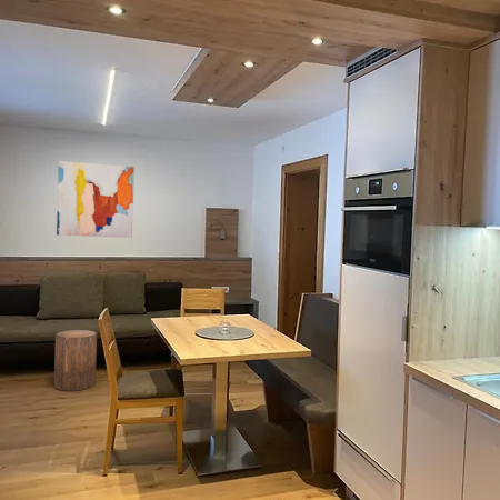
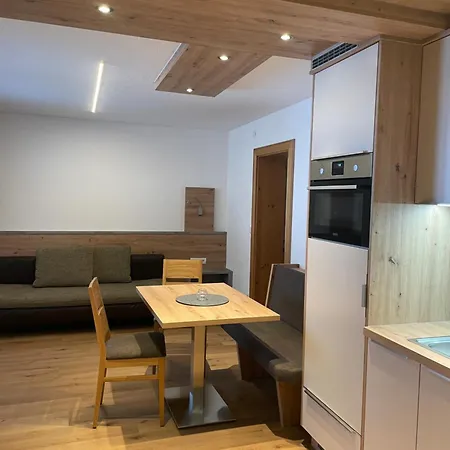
- stool (76, 359)
- wall art (96, 200)
